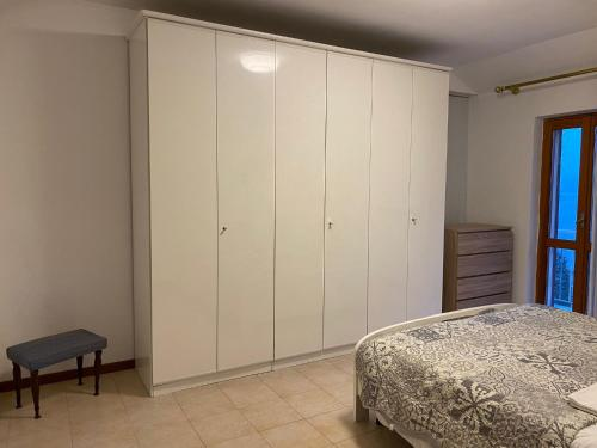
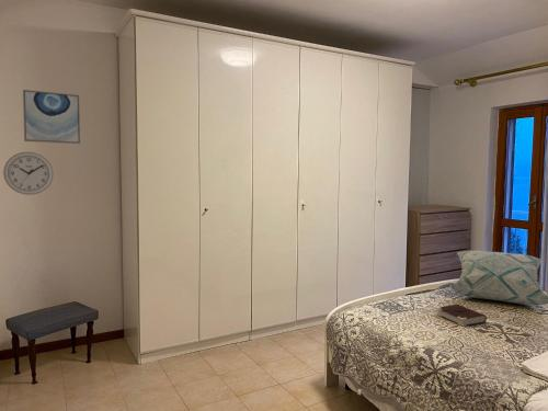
+ decorative pillow (498, 275)
+ wall clock (28, 173)
+ wall art (52, 117)
+ book (460, 313)
